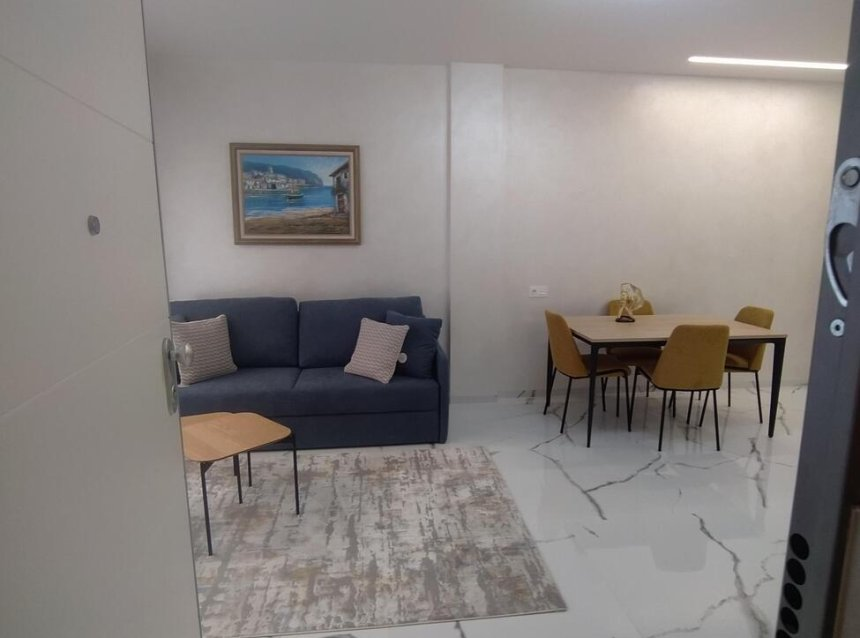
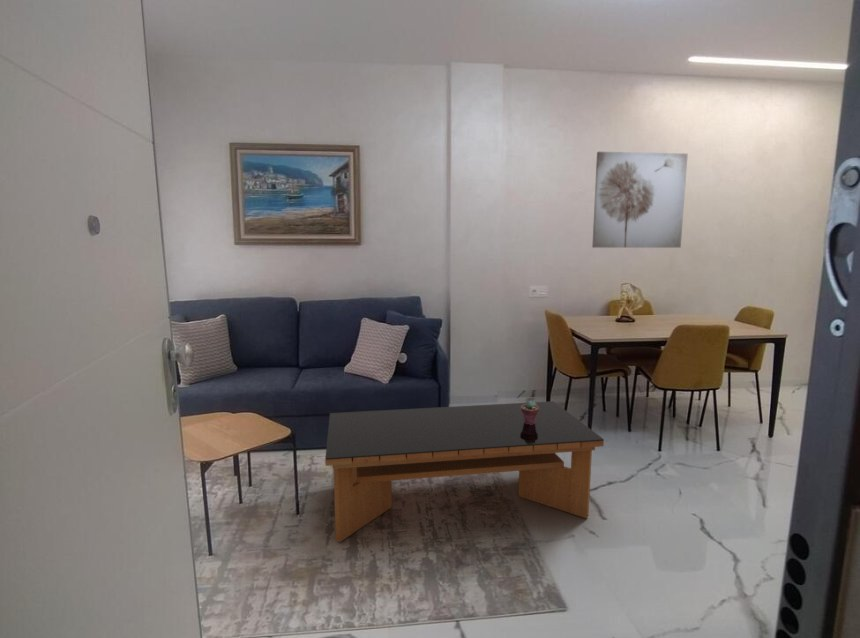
+ potted succulent (529, 411)
+ wall art (639, 200)
+ coffee table (456, 464)
